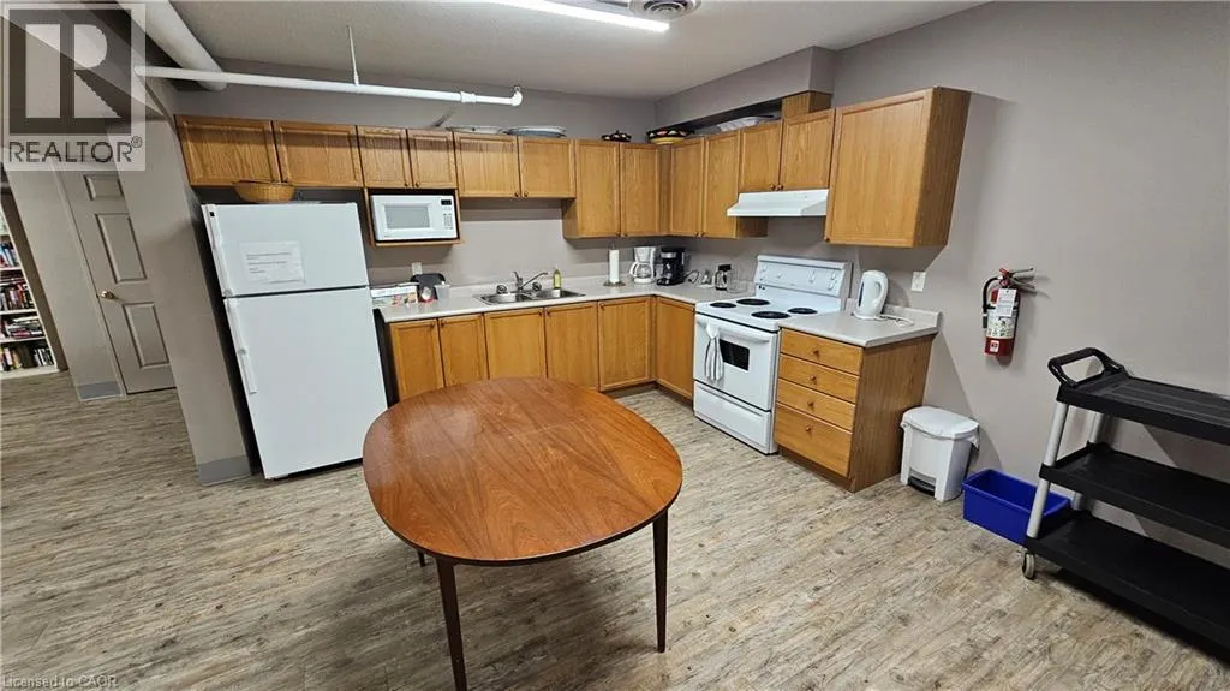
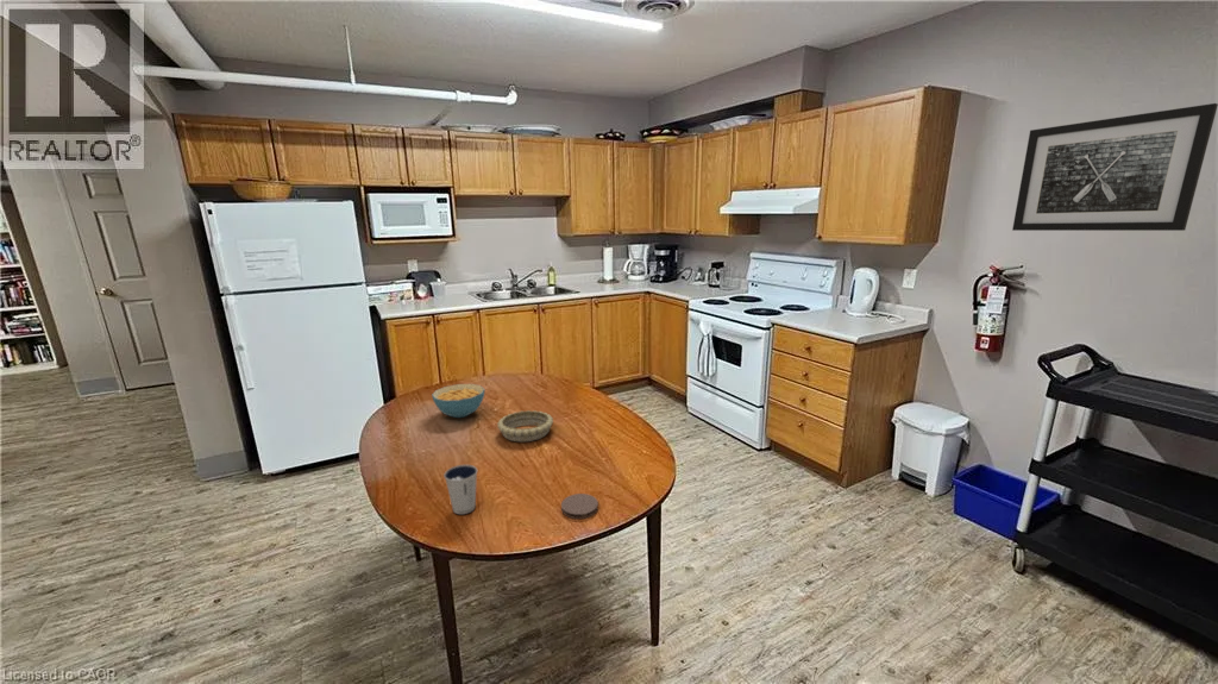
+ wall art (1100, 175)
+ dixie cup (462, 490)
+ decorative bowl (526, 423)
+ cereal bowl (459, 403)
+ coaster (579, 506)
